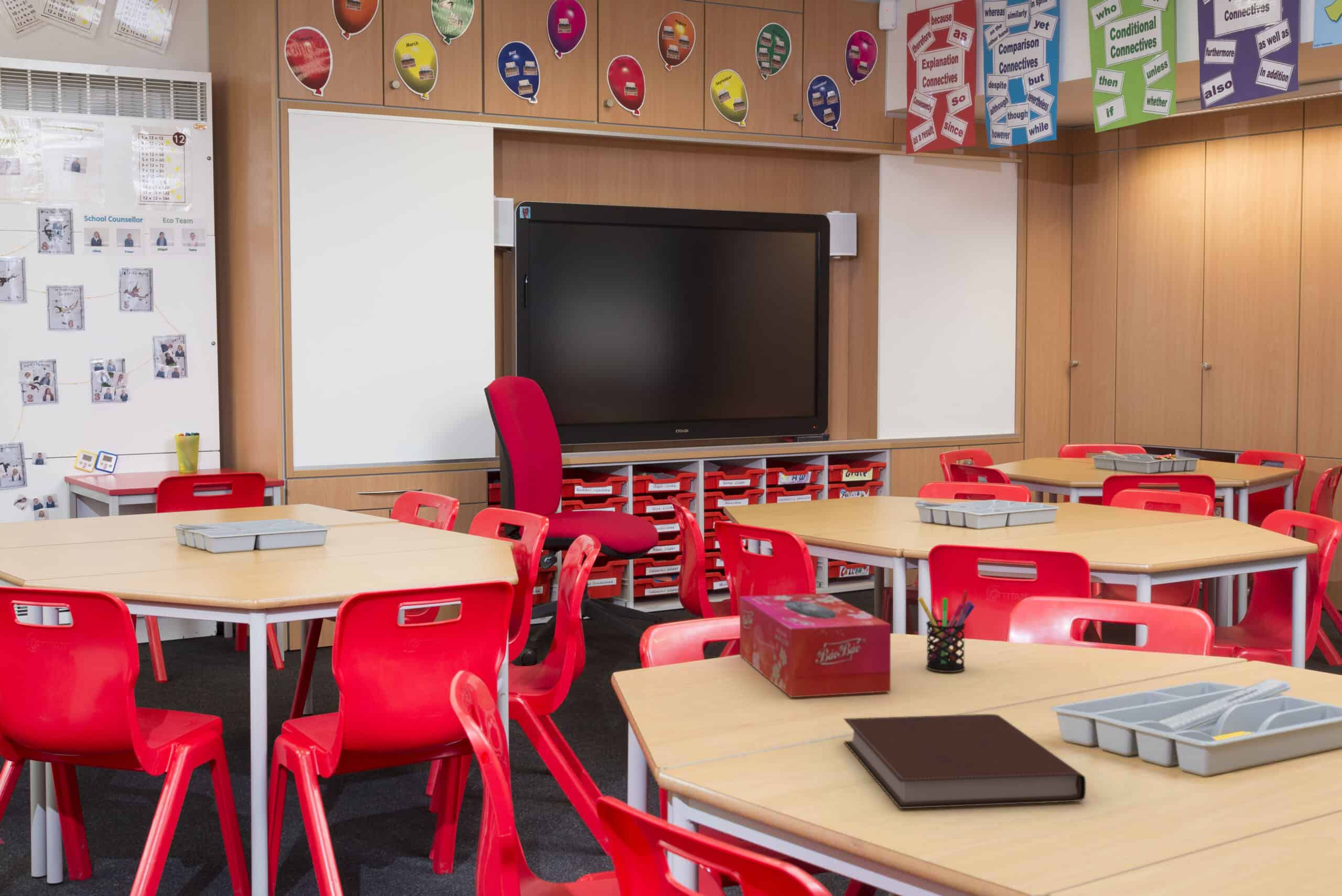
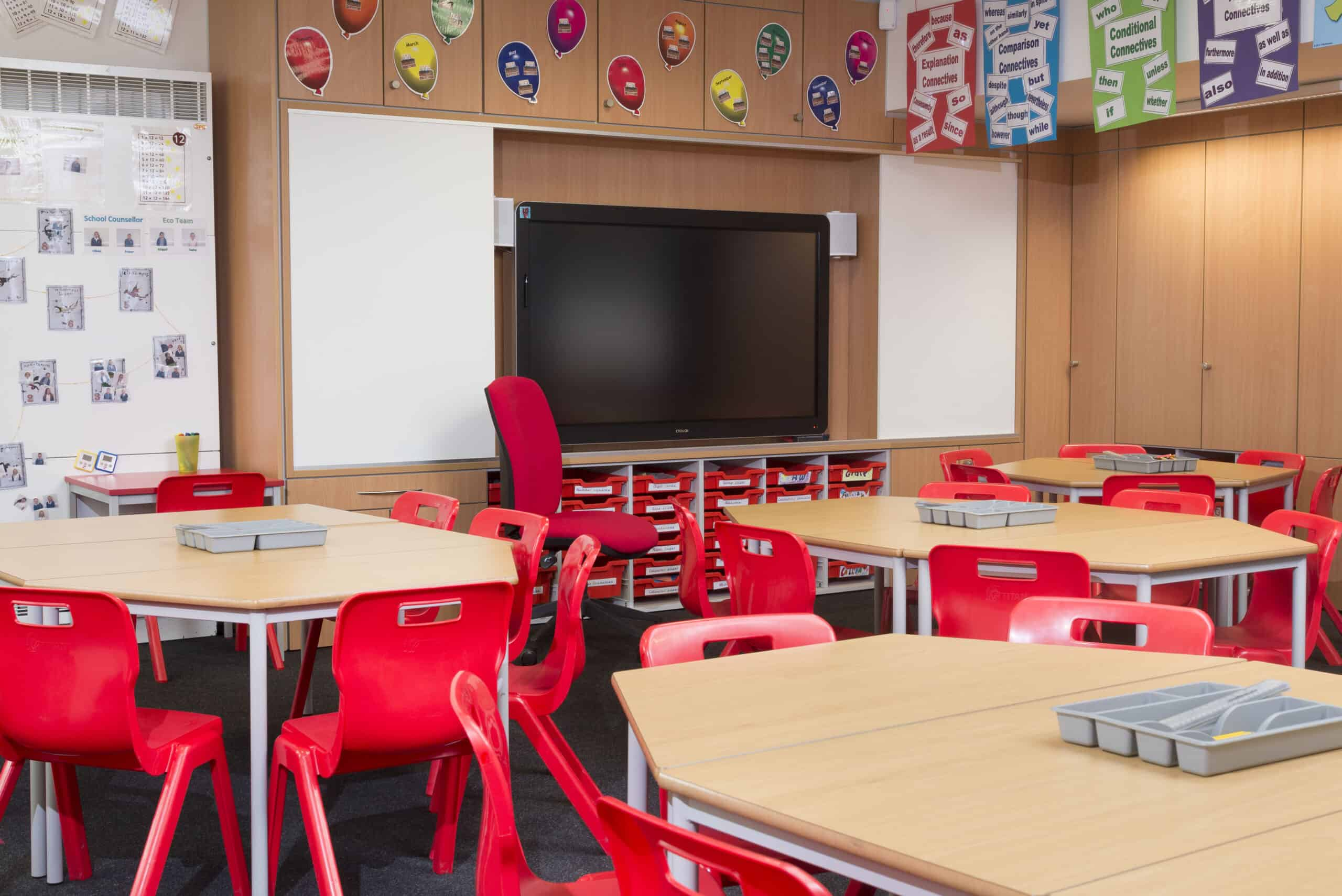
- notebook (955, 757)
- tissue box (810, 641)
- pen holder (947, 628)
